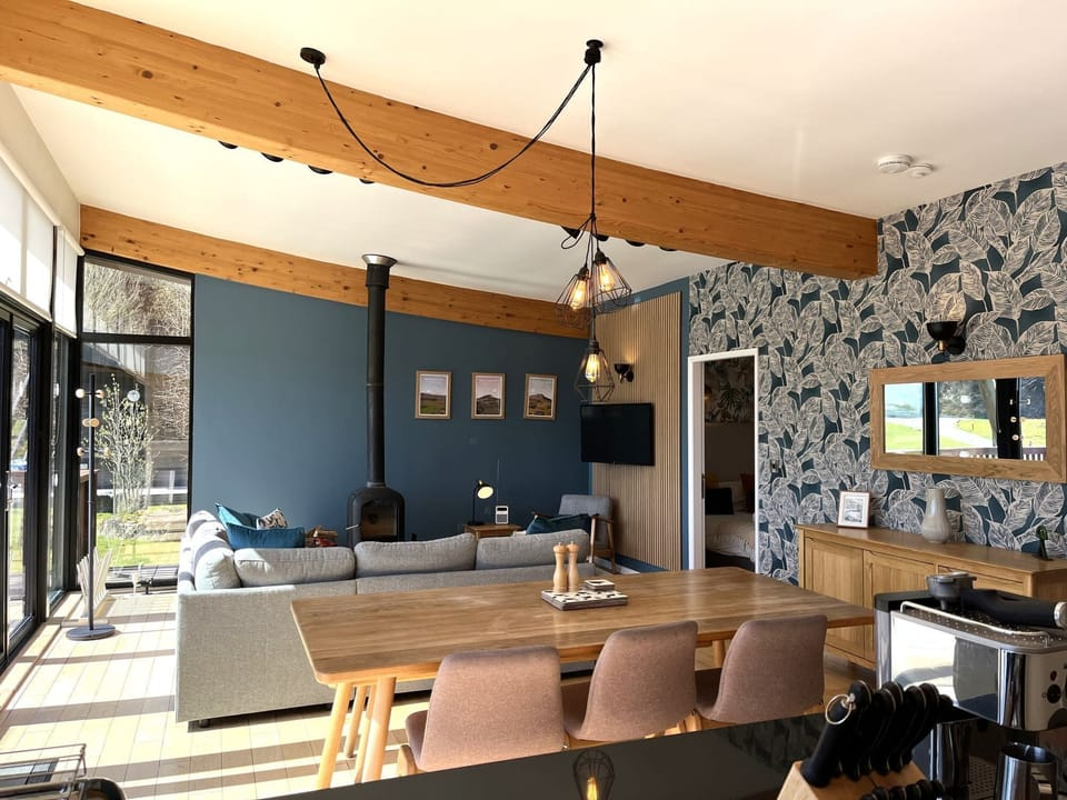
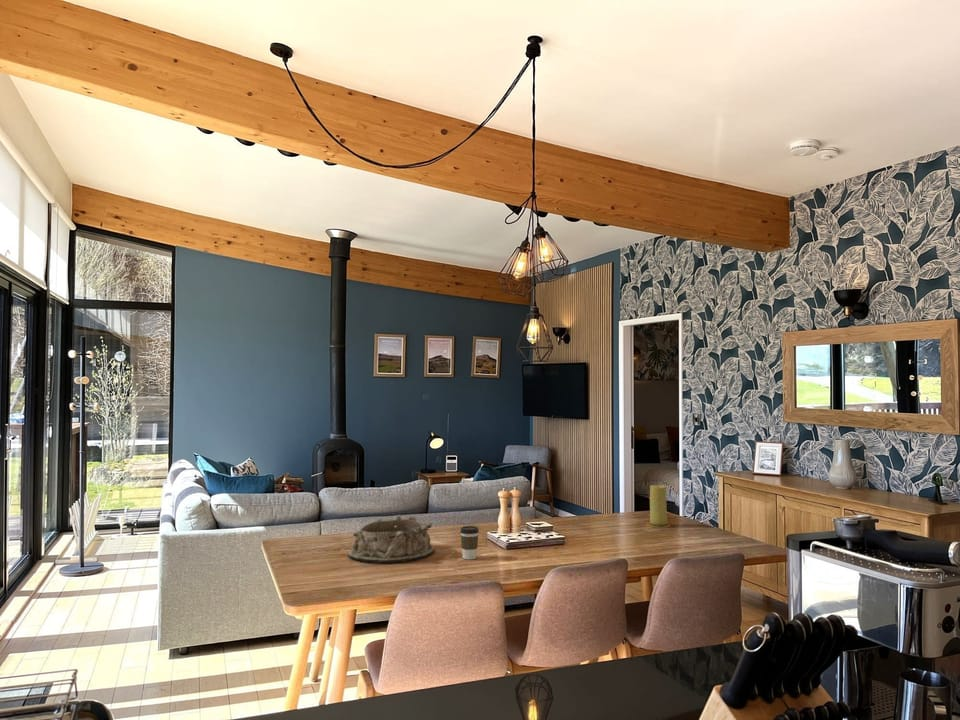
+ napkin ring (393, 537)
+ coffee cup (469, 542)
+ candle (658, 505)
